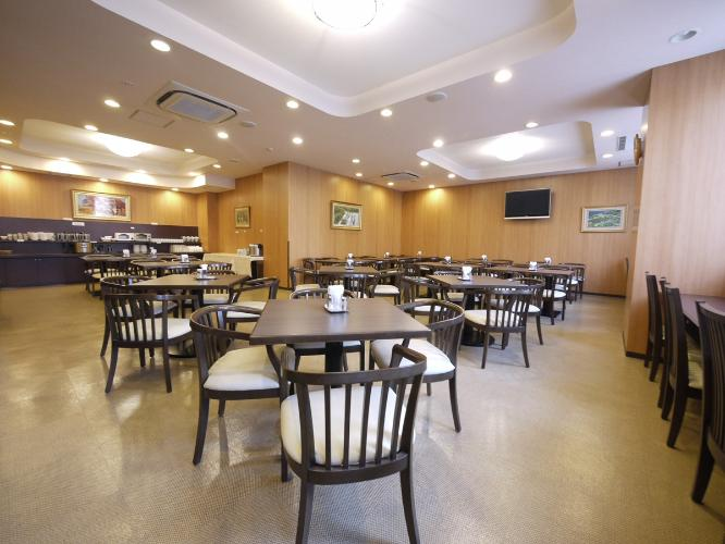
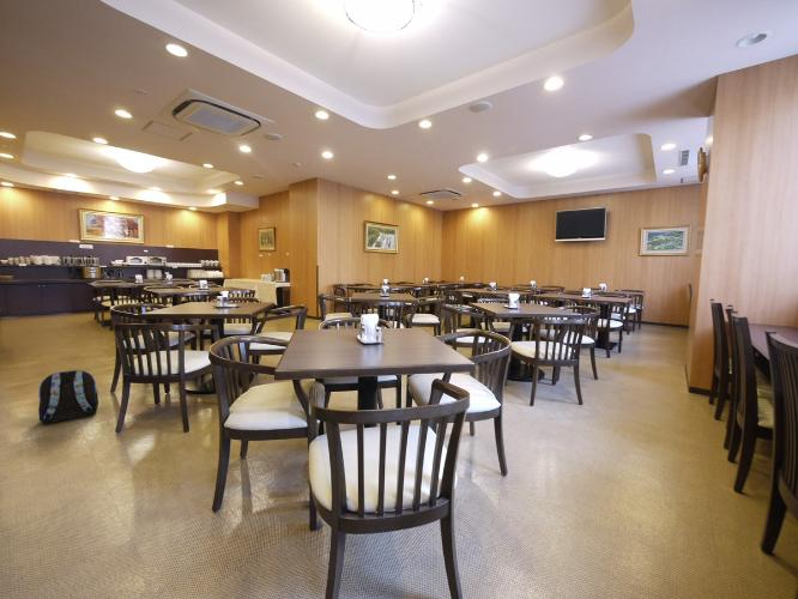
+ backpack (69, 392)
